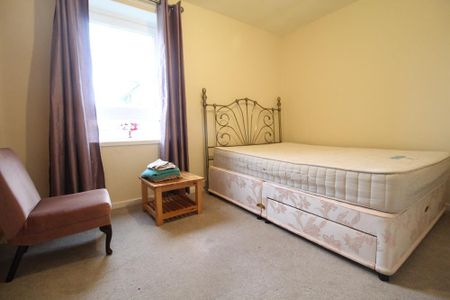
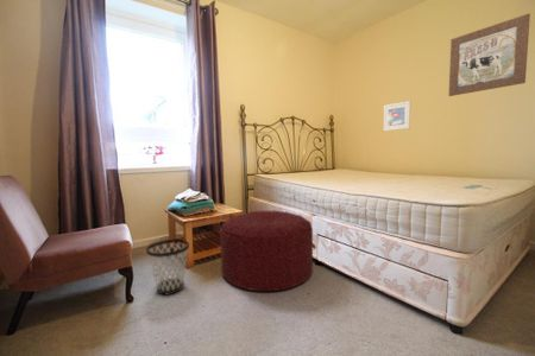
+ wastebasket (168, 268)
+ wall art (485, 59)
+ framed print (396, 116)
+ ottoman (266, 242)
